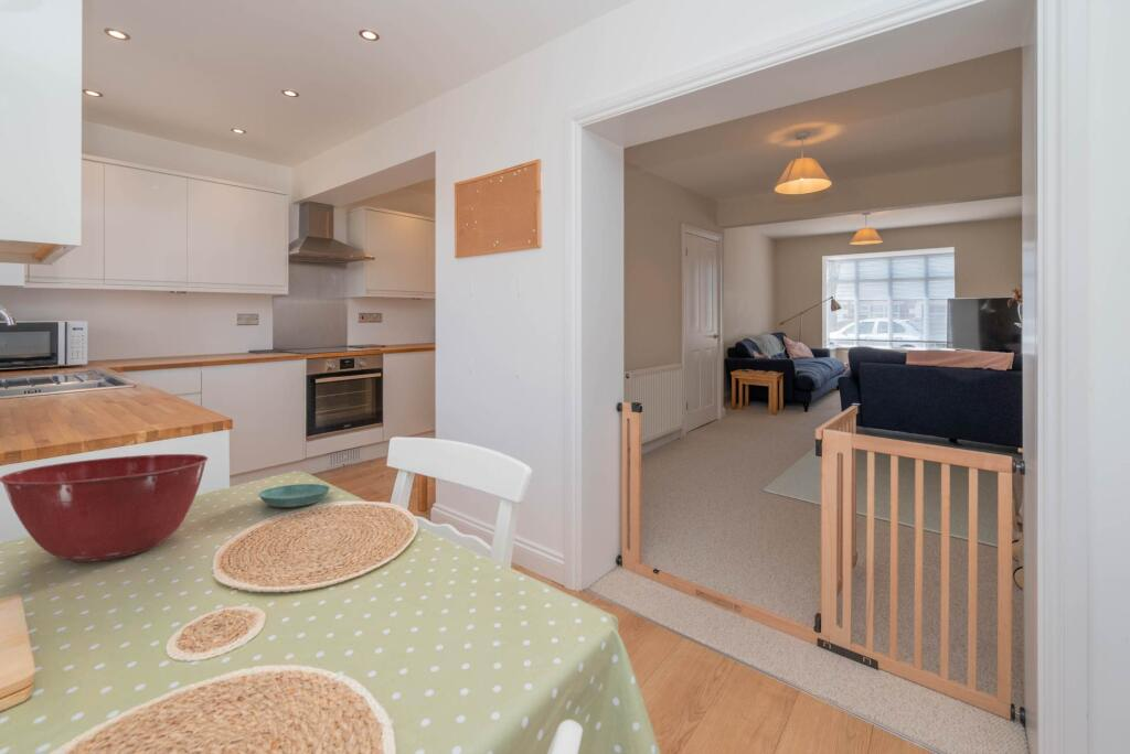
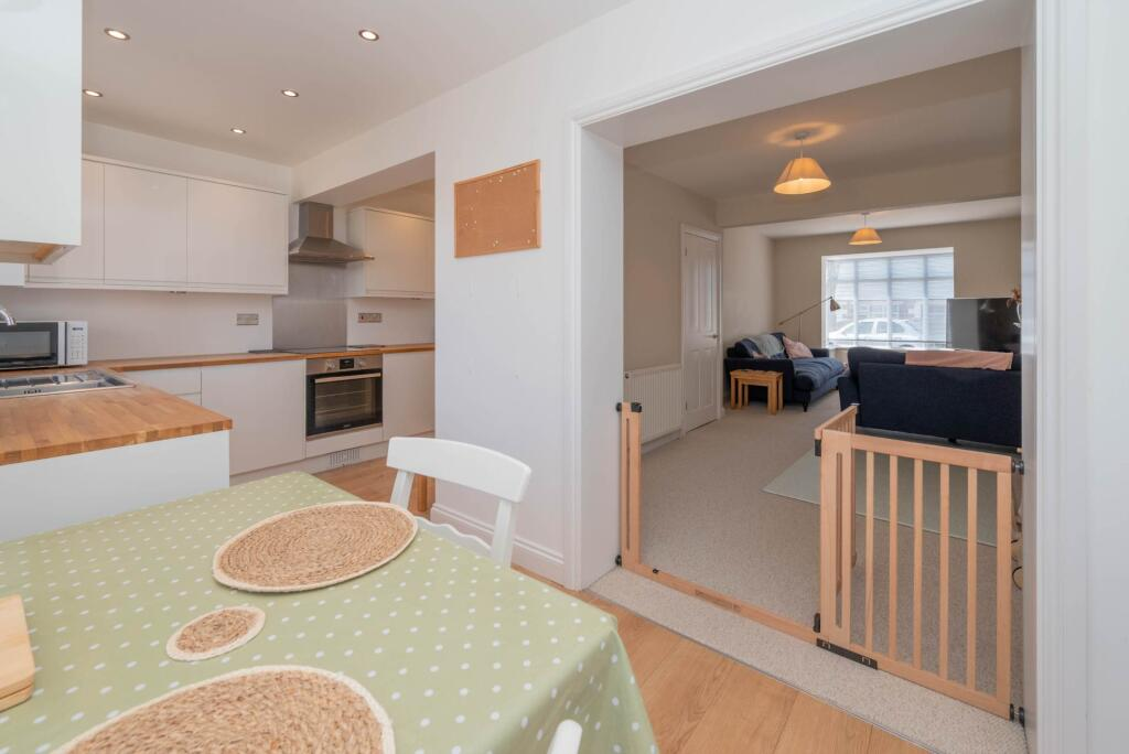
- saucer (295, 495)
- mixing bowl (114, 506)
